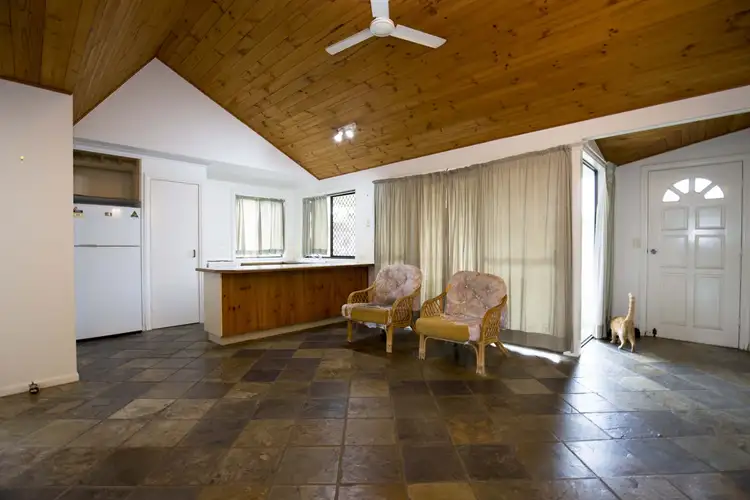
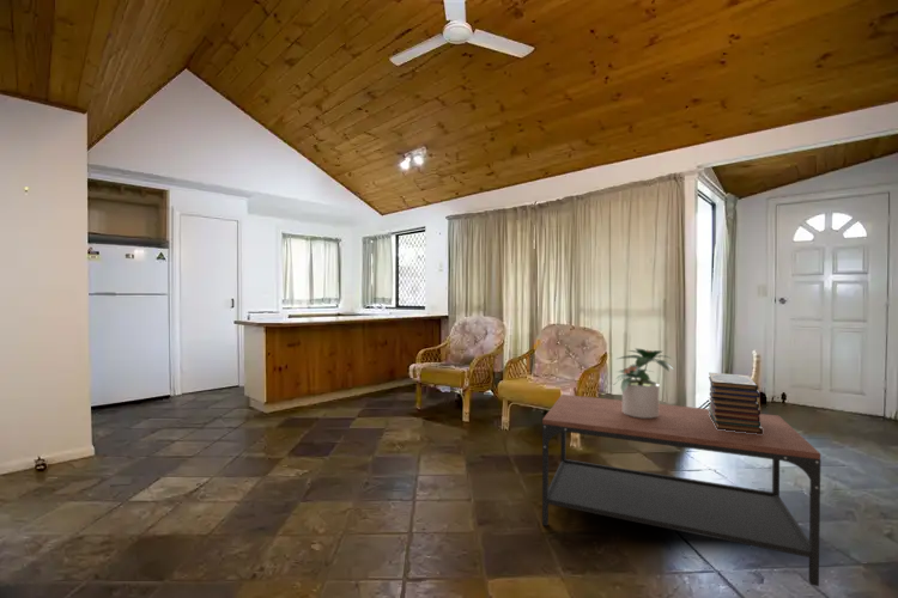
+ potted plant (643, 379)
+ book stack (732, 399)
+ coffee table (659, 474)
